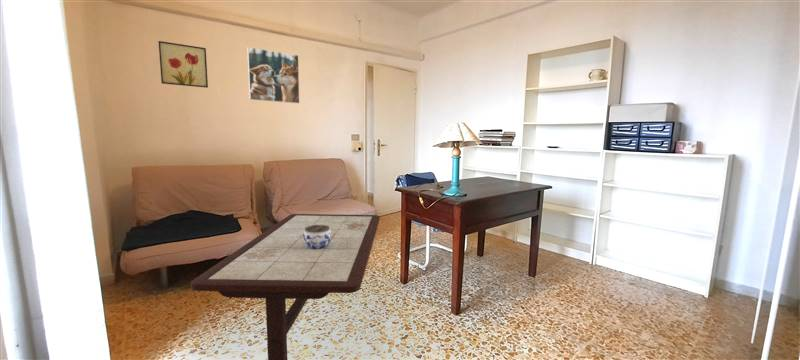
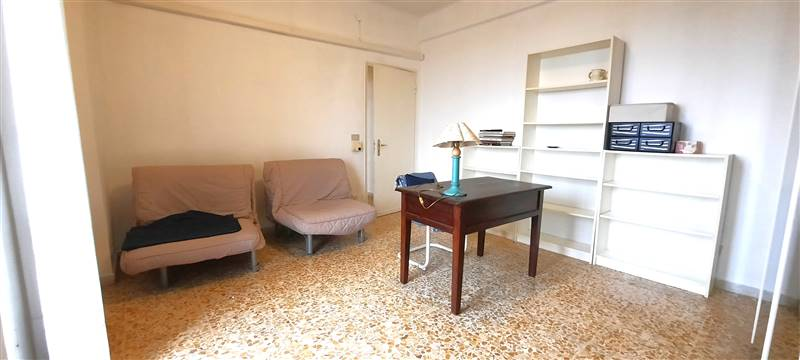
- jar (317, 236)
- wall art (184, 65)
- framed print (274, 76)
- coffee table (314, 276)
